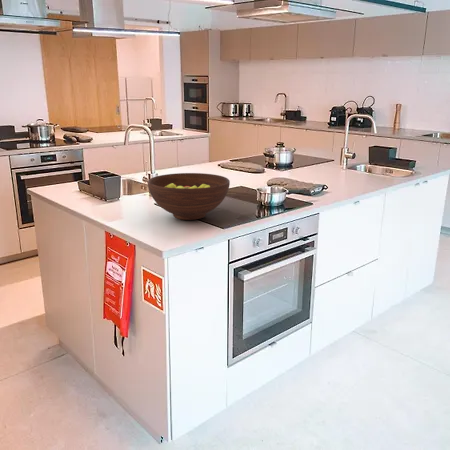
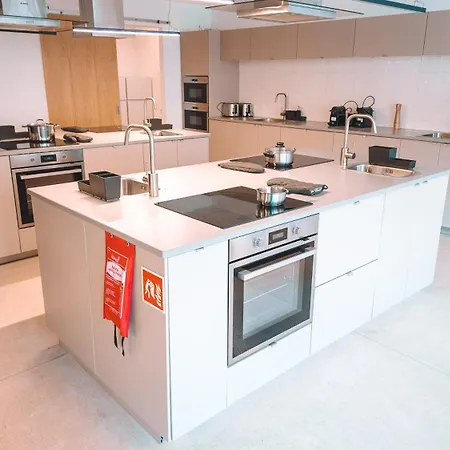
- fruit bowl (189, 198)
